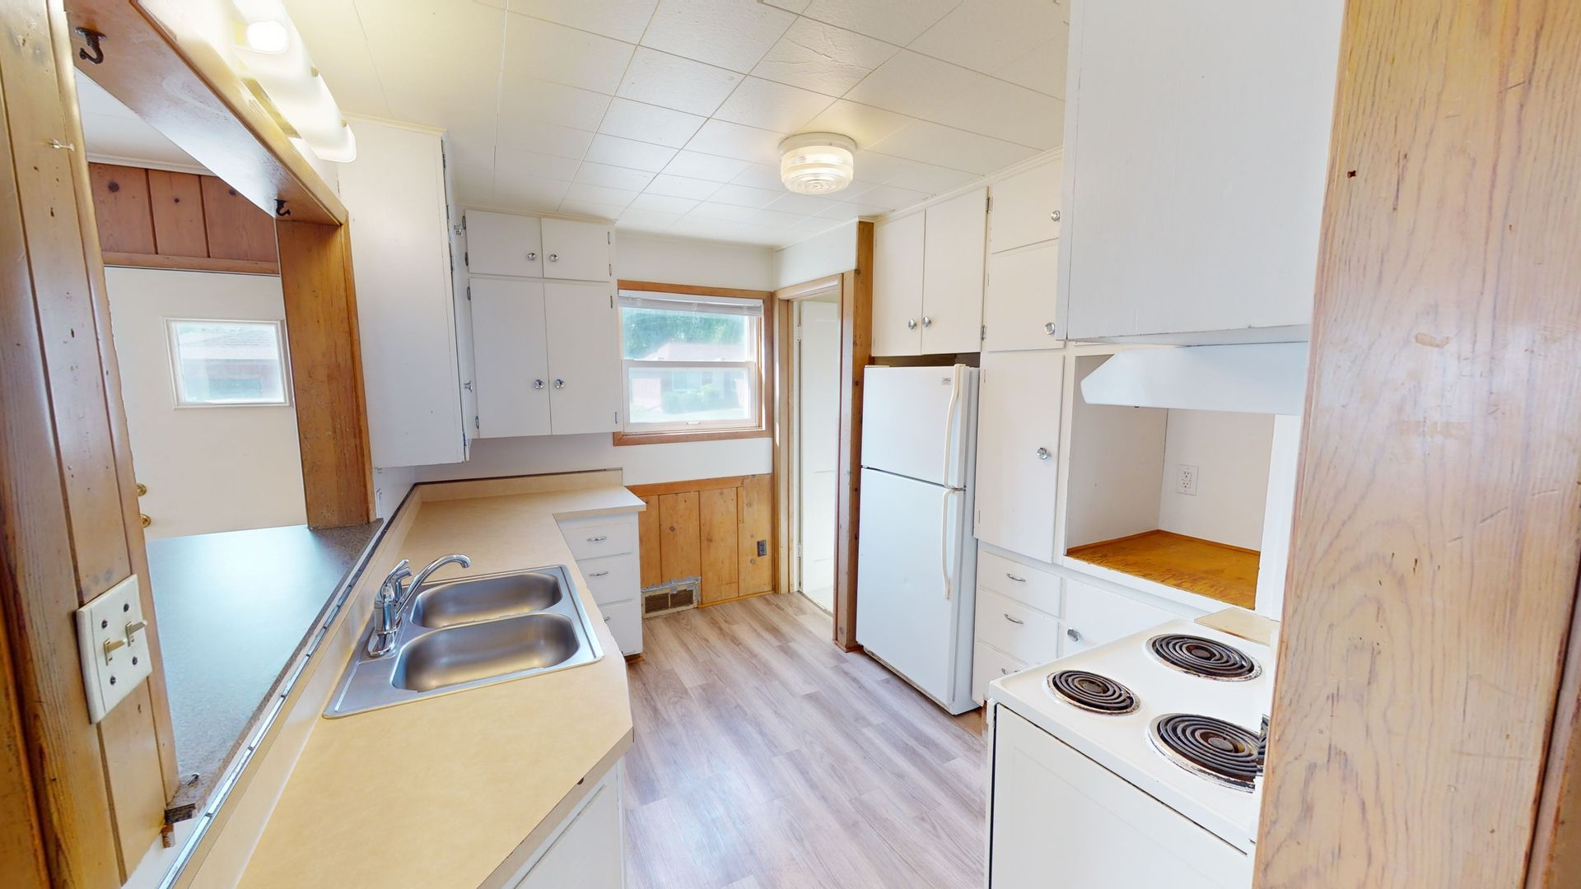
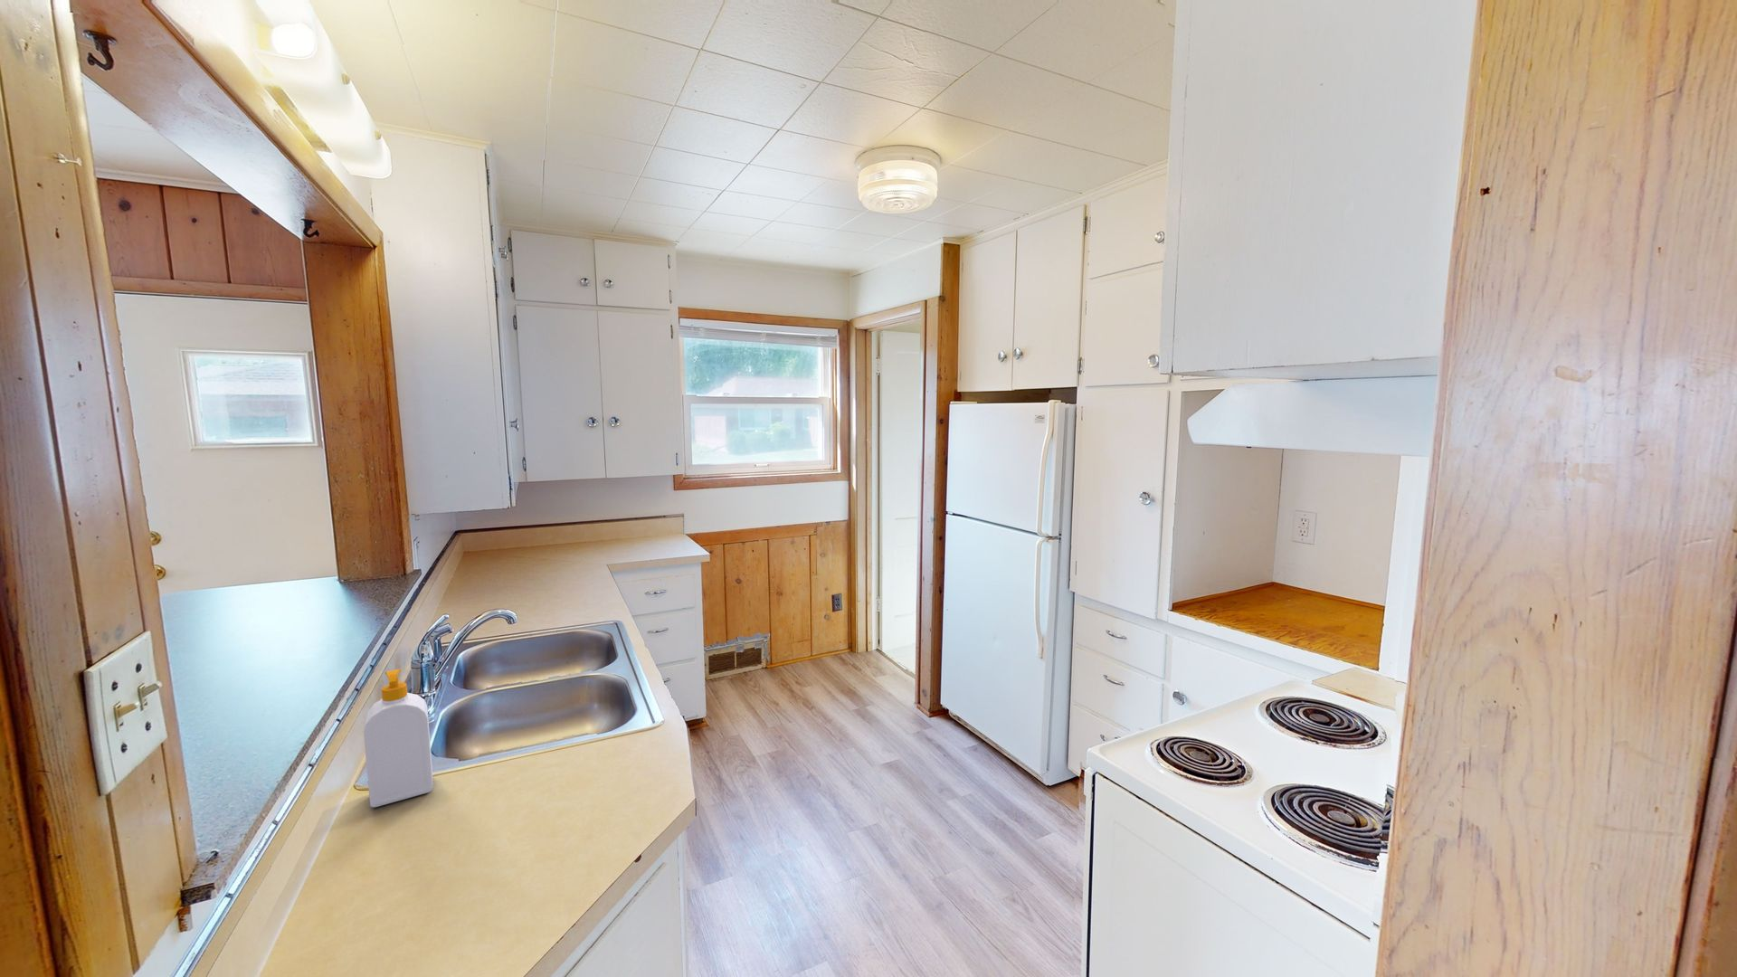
+ soap bottle (397, 731)
